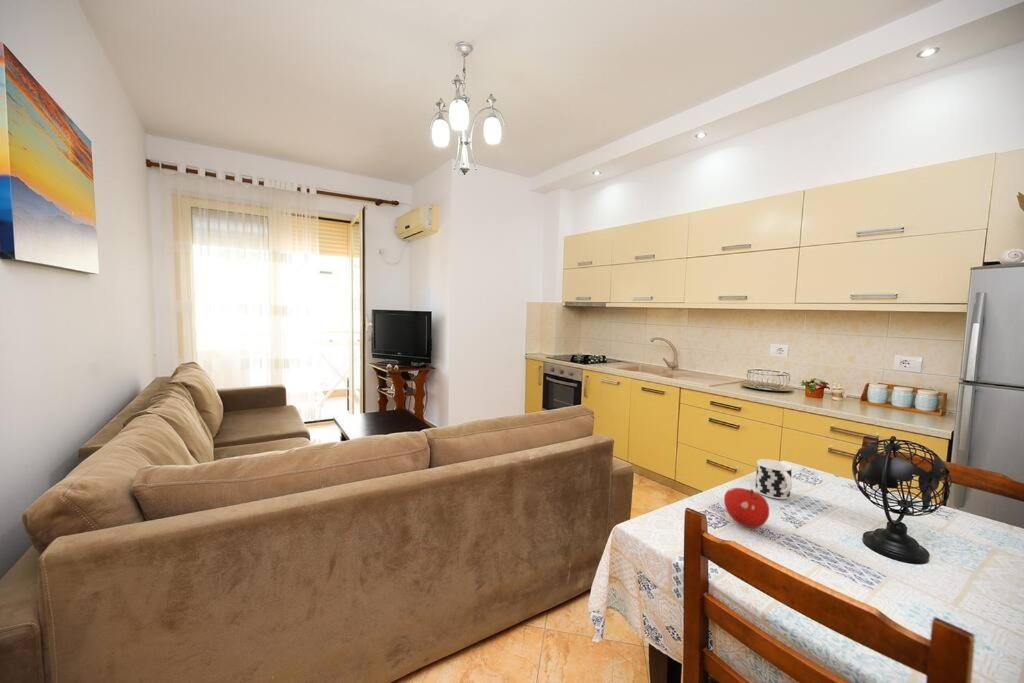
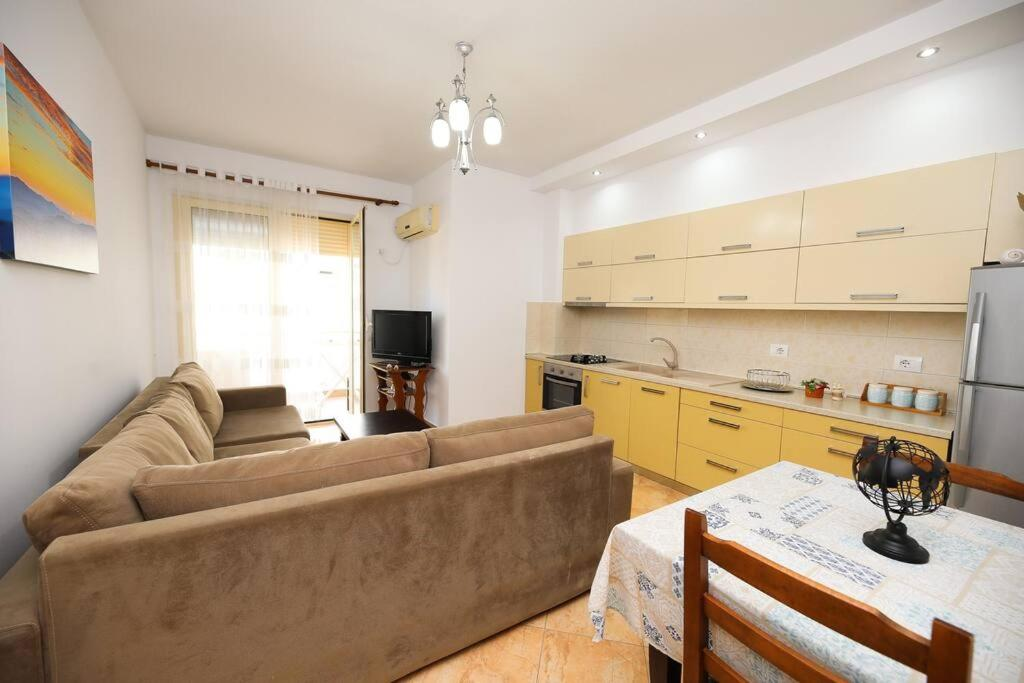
- fruit (745, 504)
- cup (776, 480)
